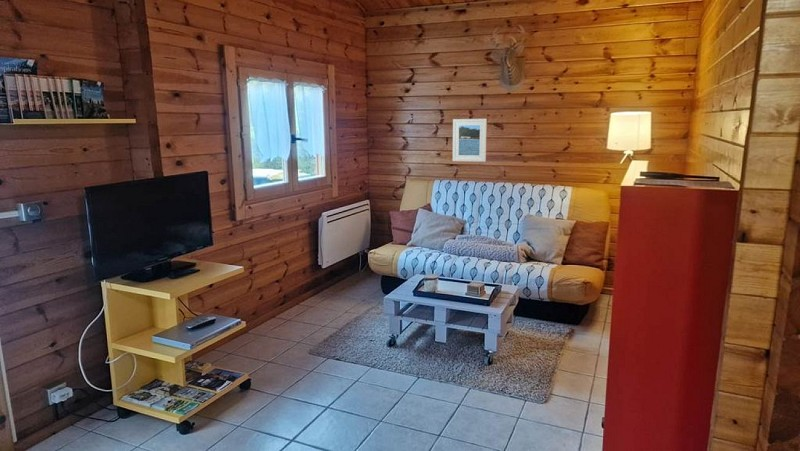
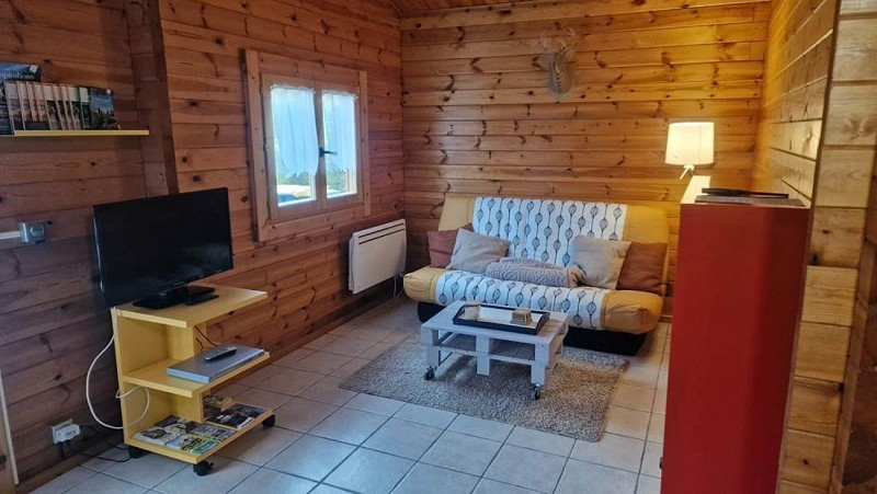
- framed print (469, 140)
